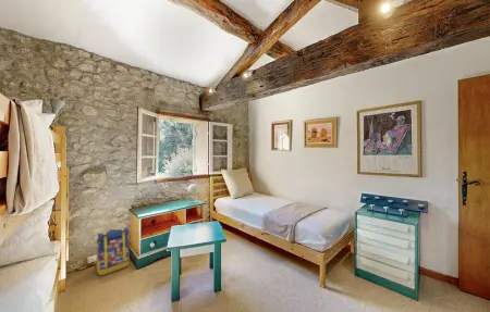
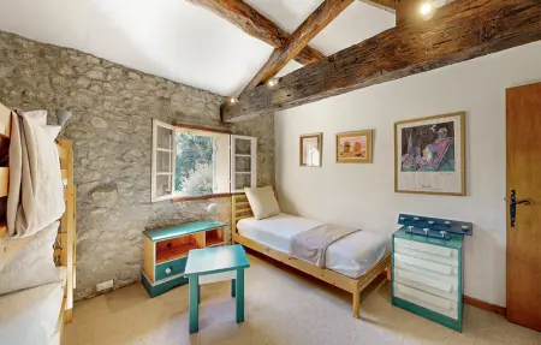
- backpack (112, 249)
